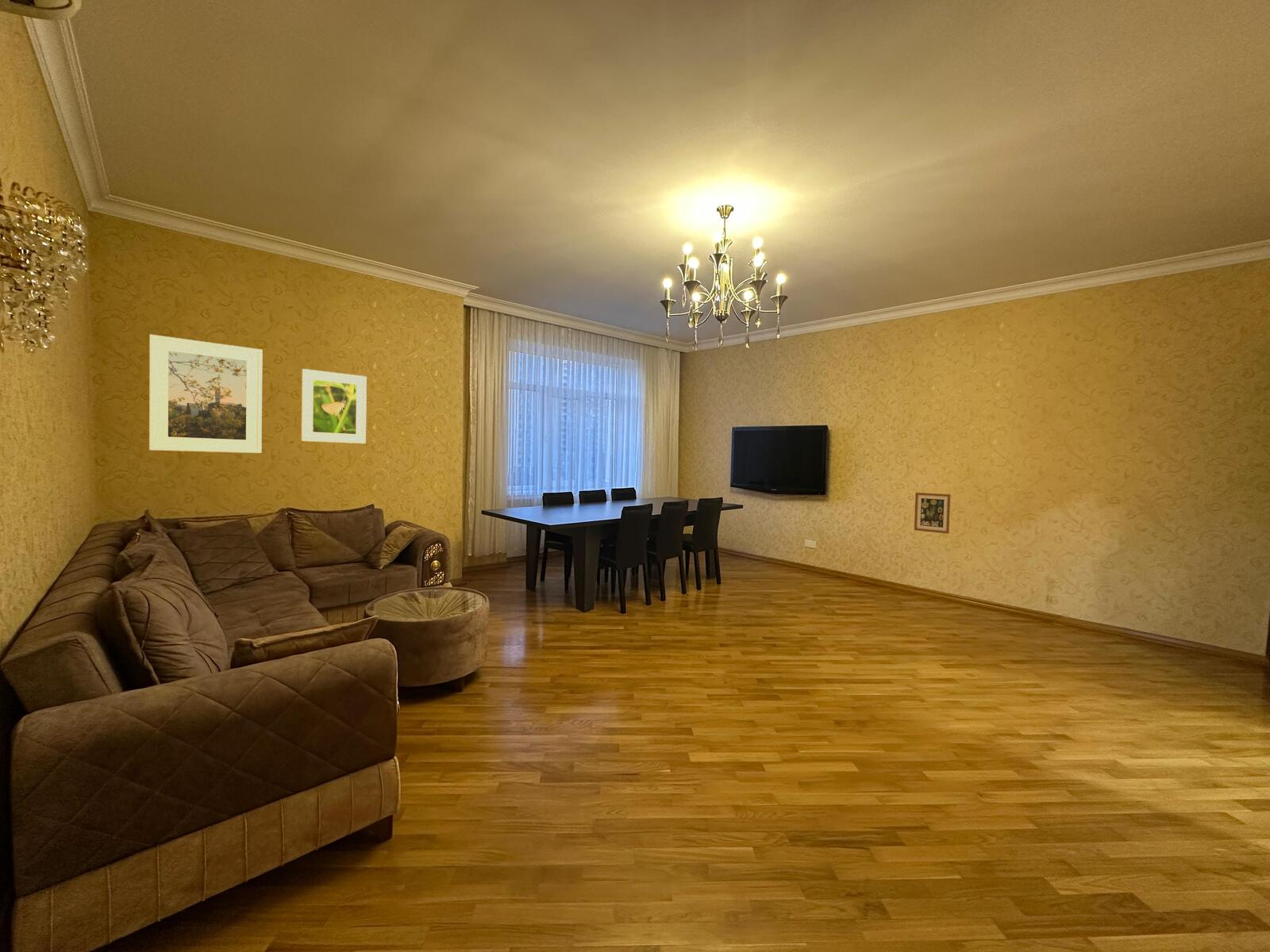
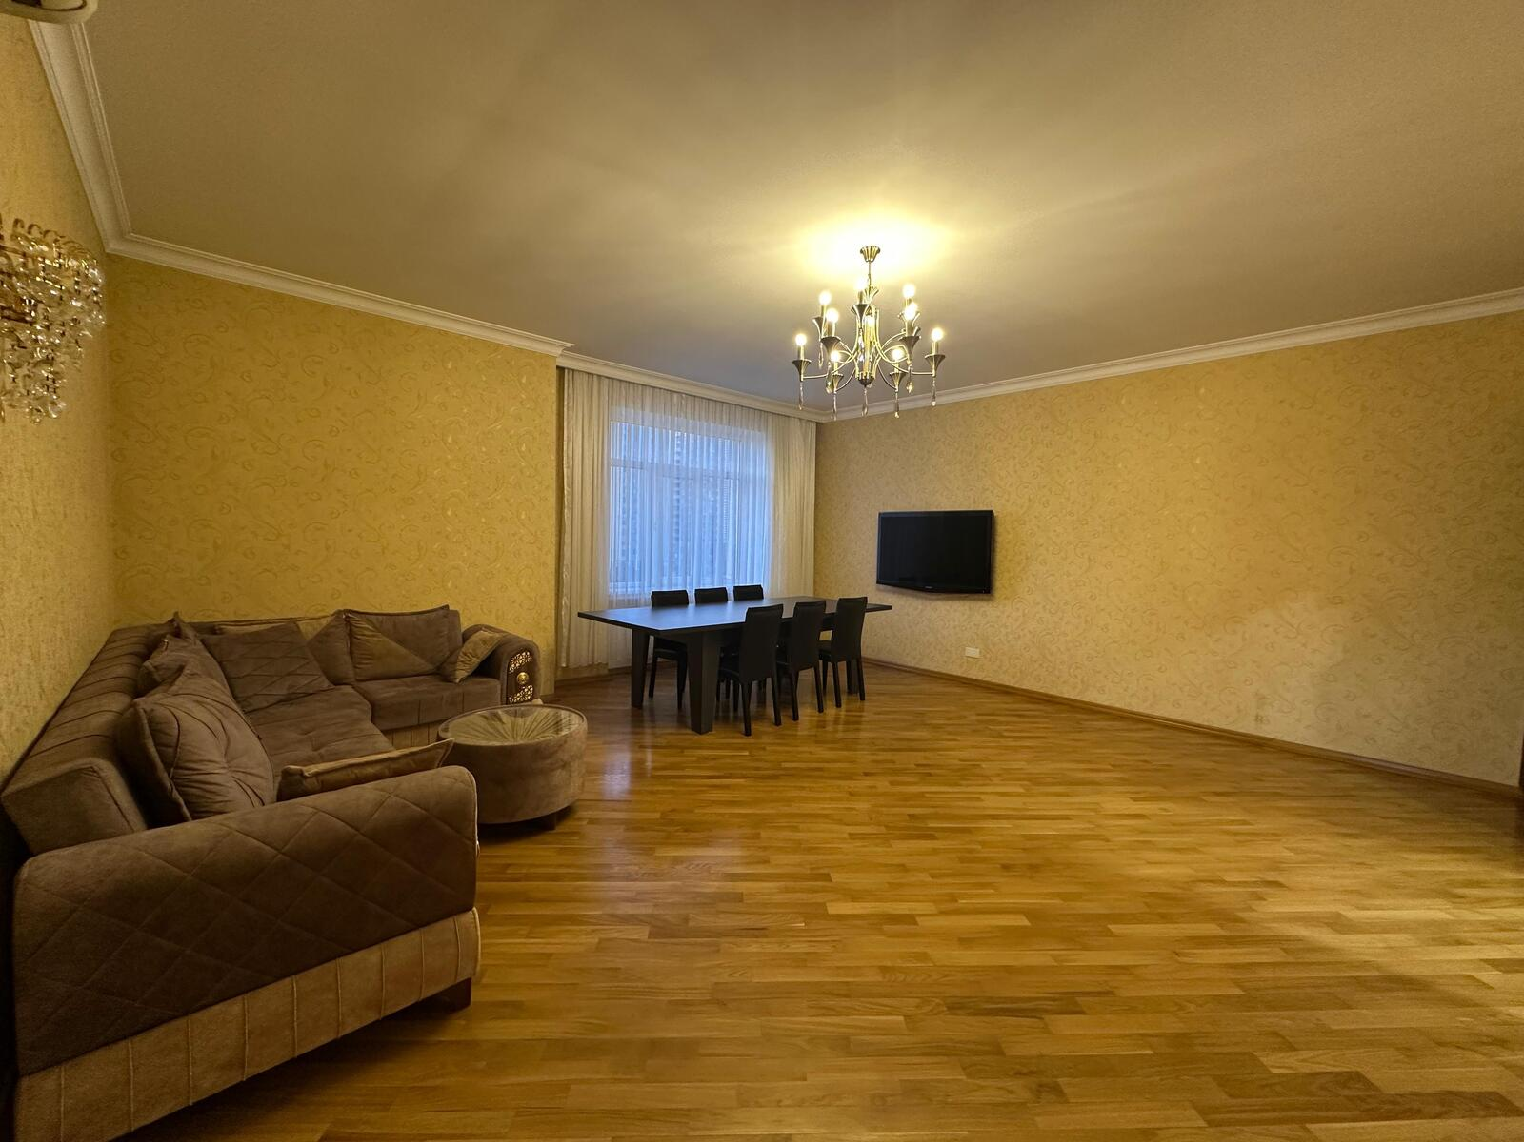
- wall art (932, 512)
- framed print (209, 397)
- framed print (335, 407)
